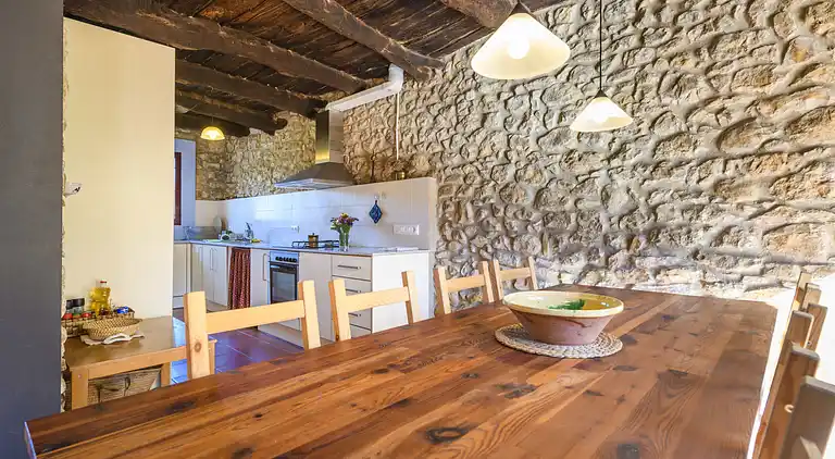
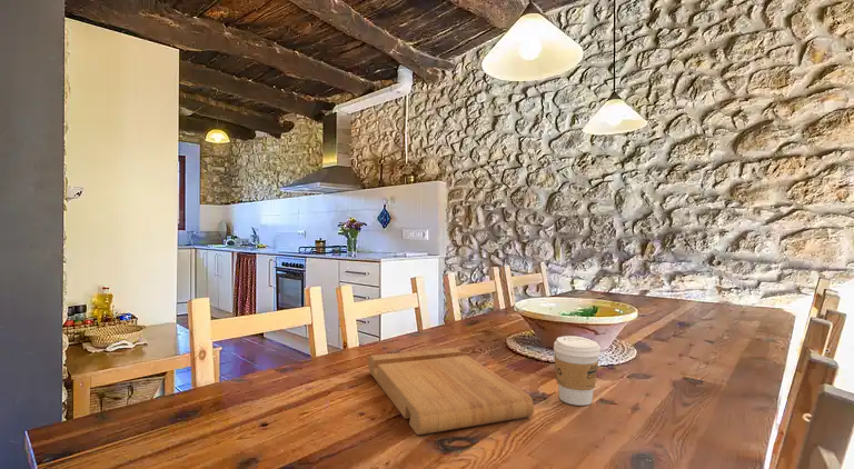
+ cutting board (439, 381)
+ coffee cup (576, 369)
